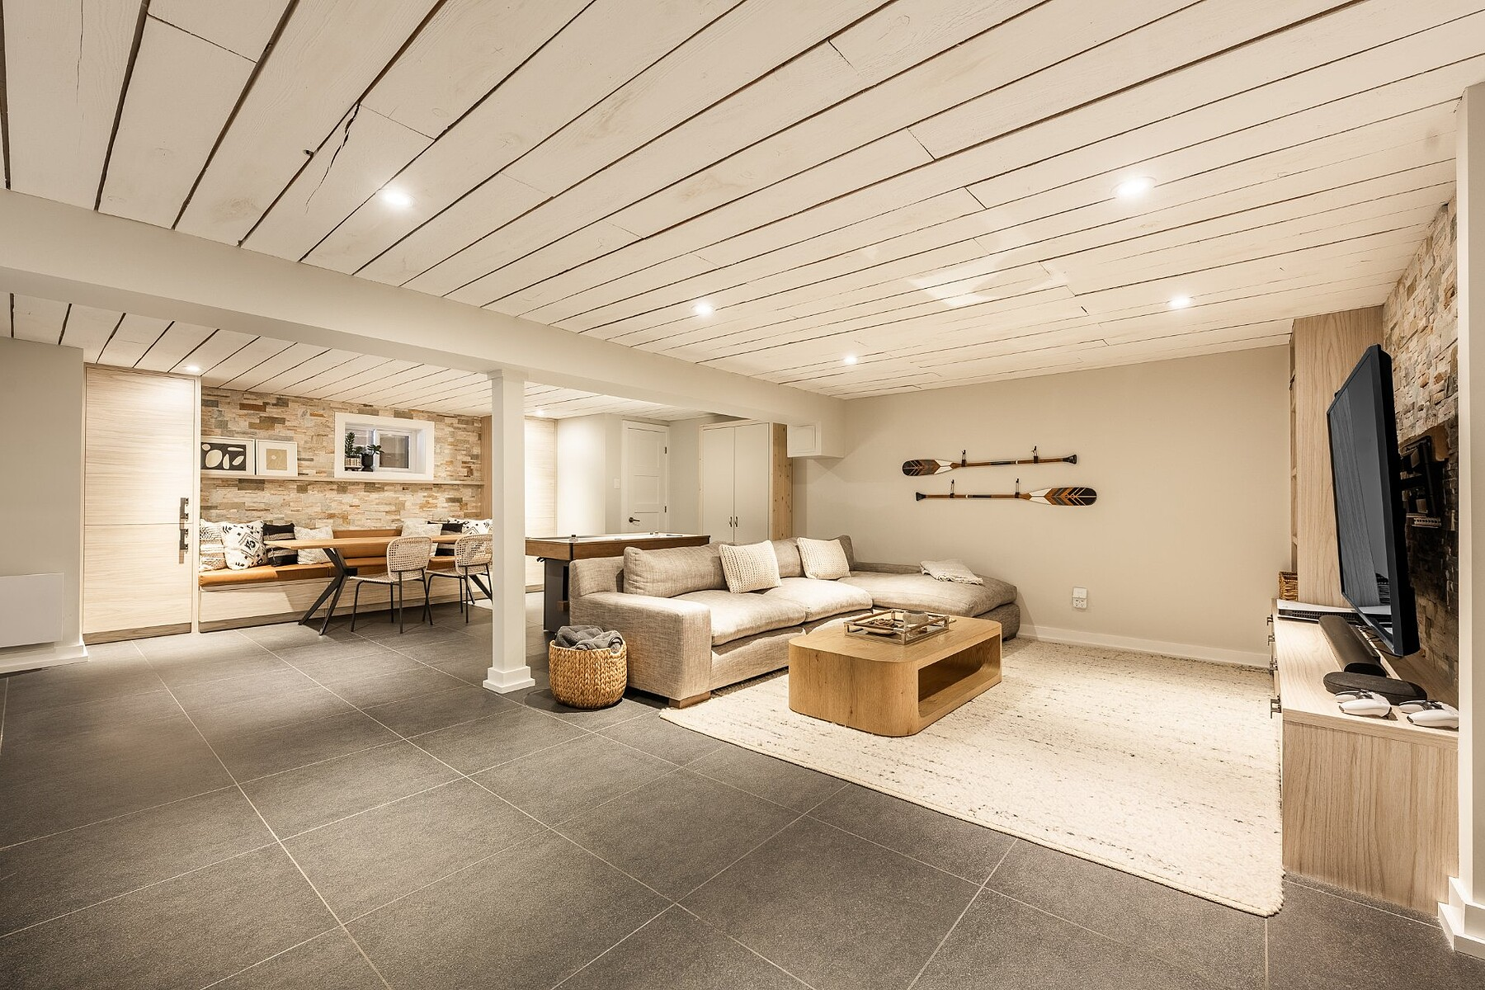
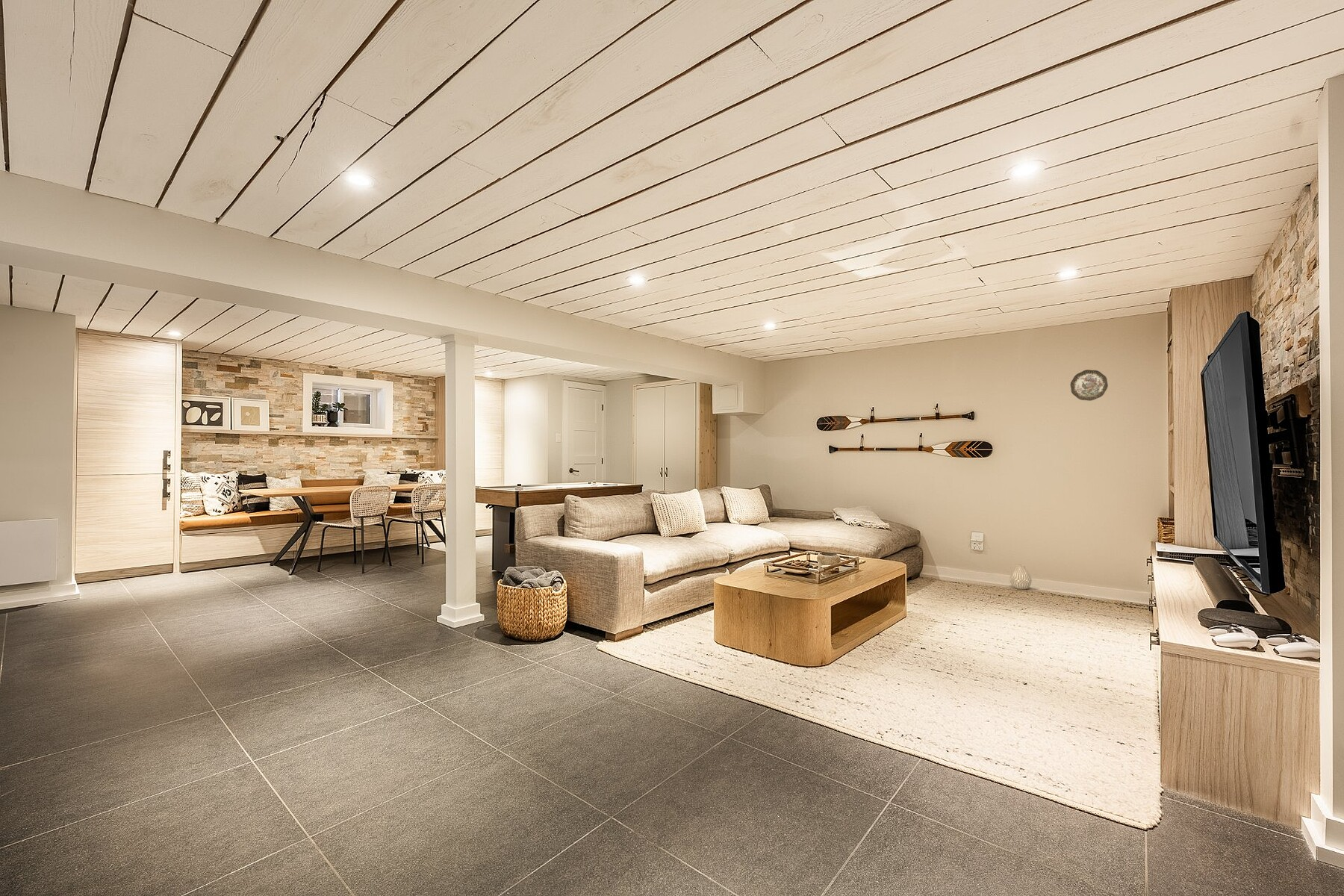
+ vase (1020, 576)
+ decorative plate (1089, 385)
